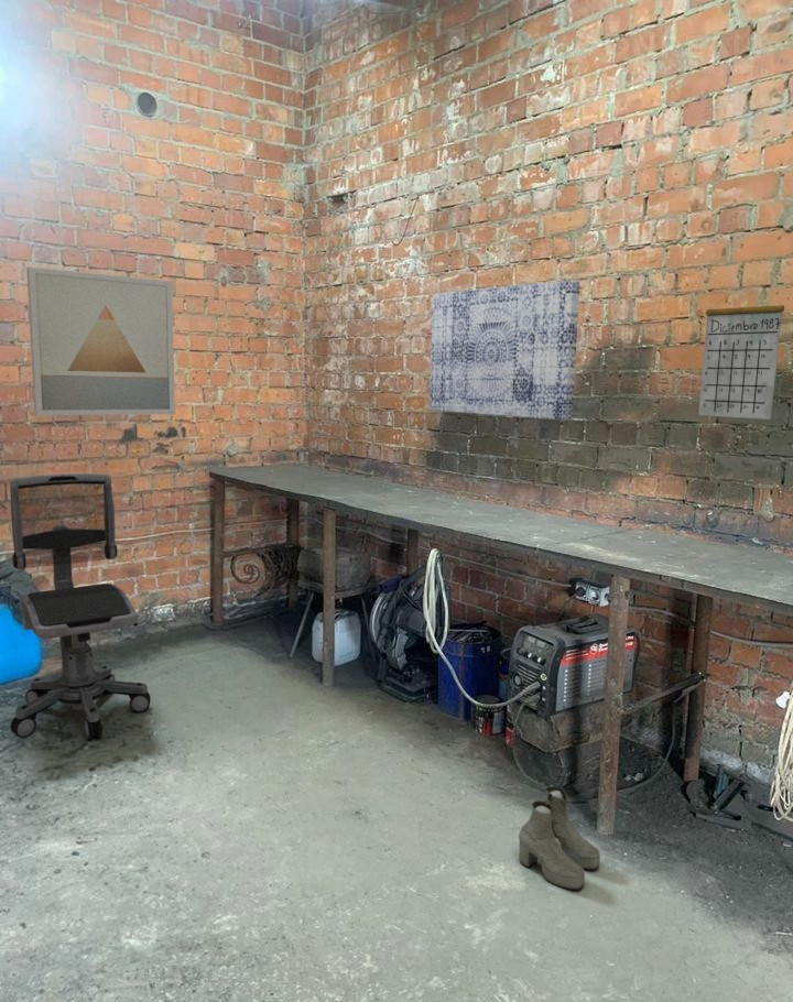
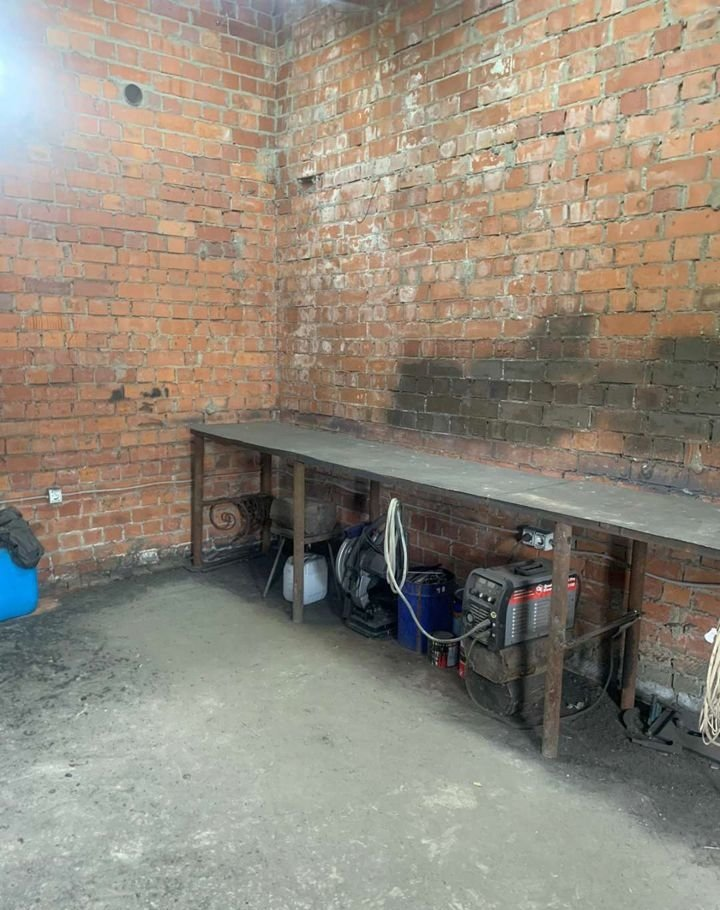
- wall art (497, 351)
- wall art (106, 346)
- boots (560, 832)
- office chair (74, 599)
- calendar (740, 349)
